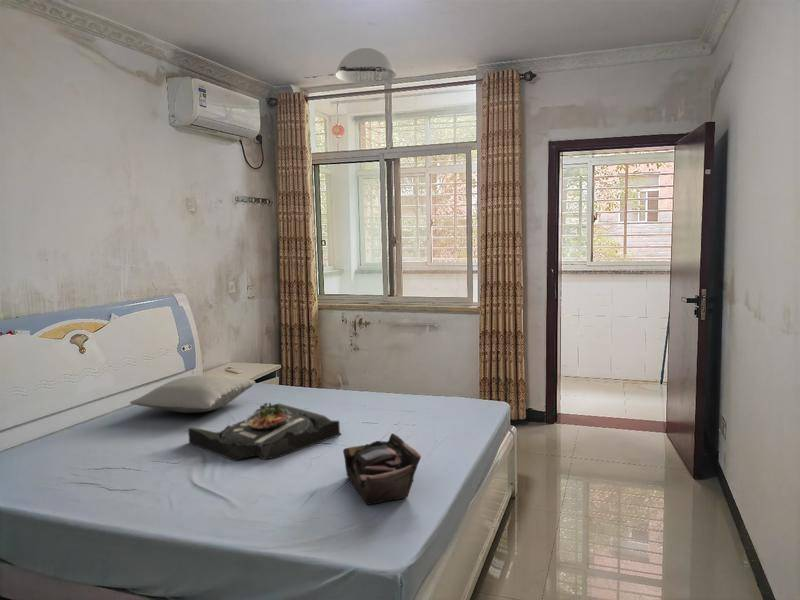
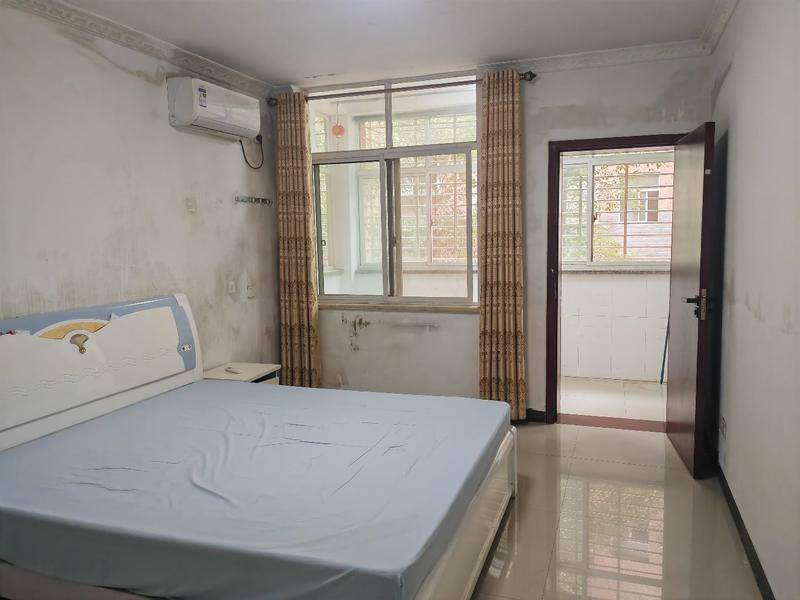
- serving tray (265, 421)
- ceiling light (365, 62)
- pillow (195, 393)
- tote bag (377, 467)
